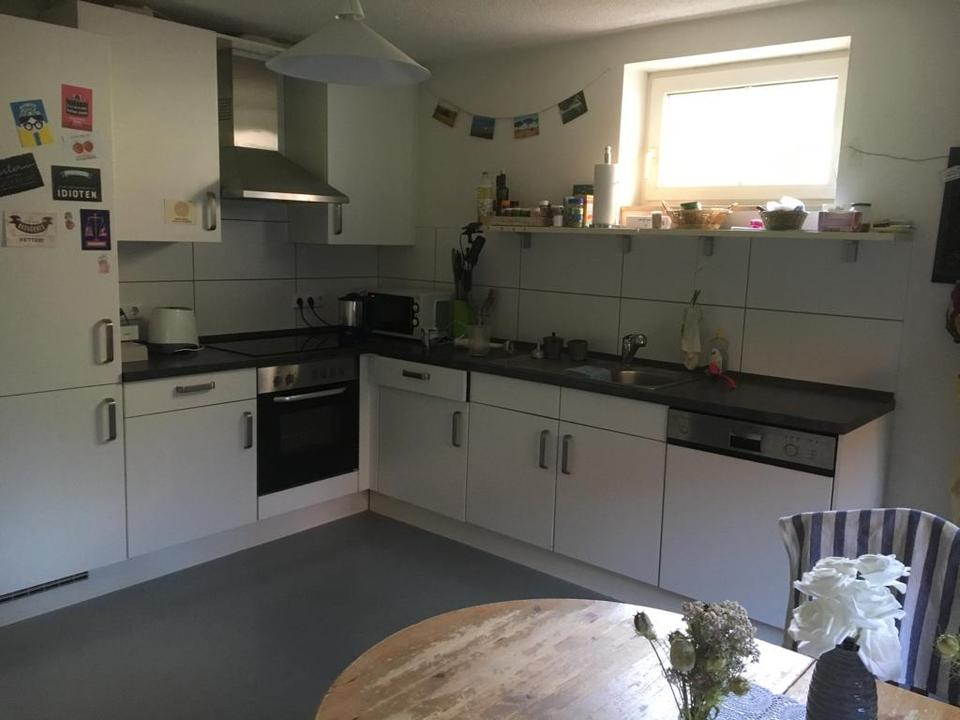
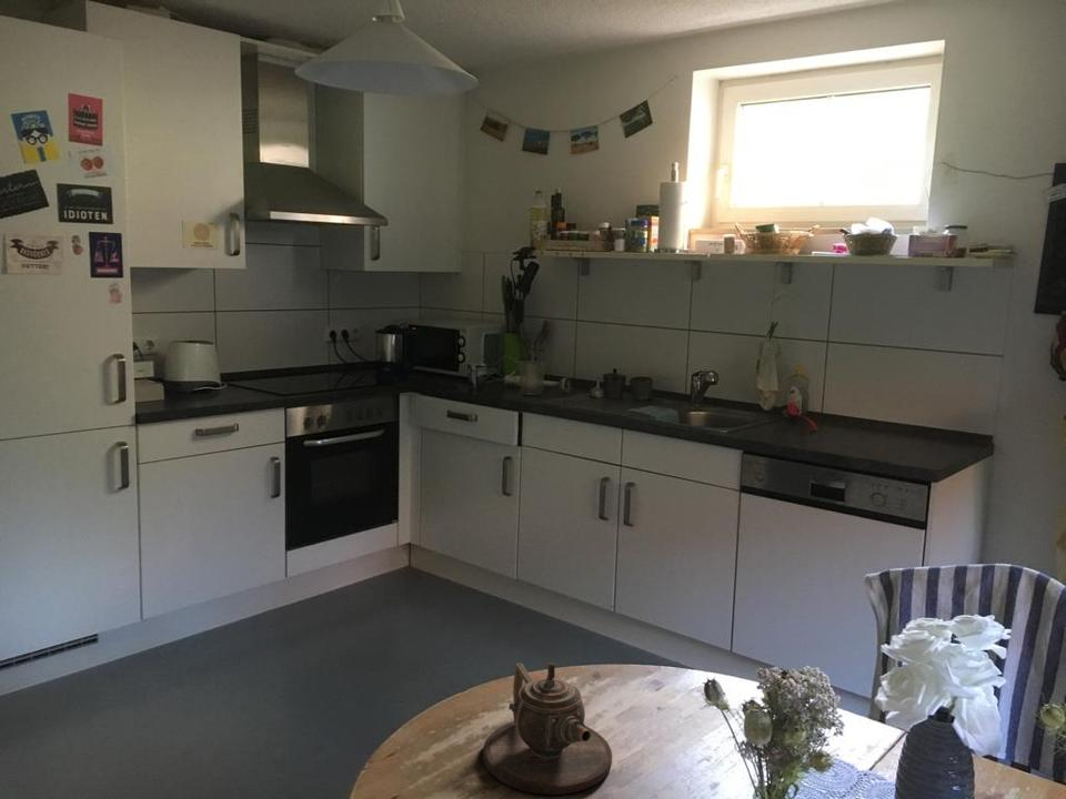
+ teapot (549, 709)
